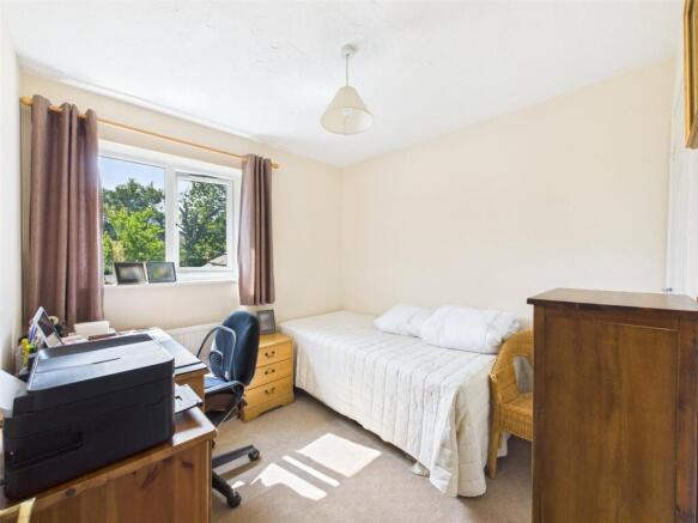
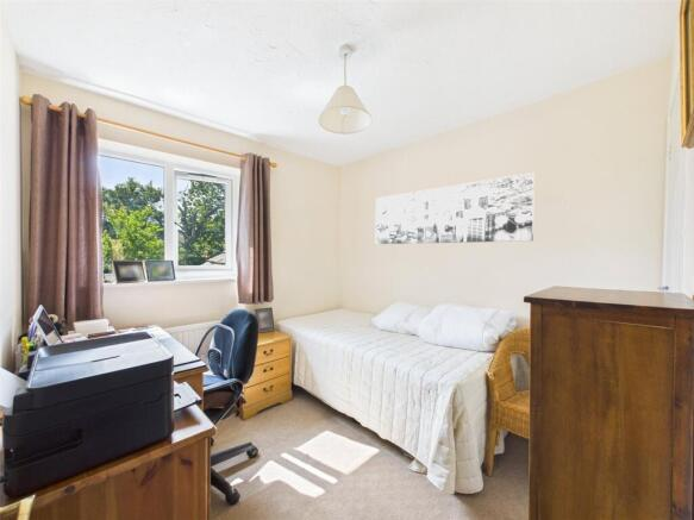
+ wall art (439, 215)
